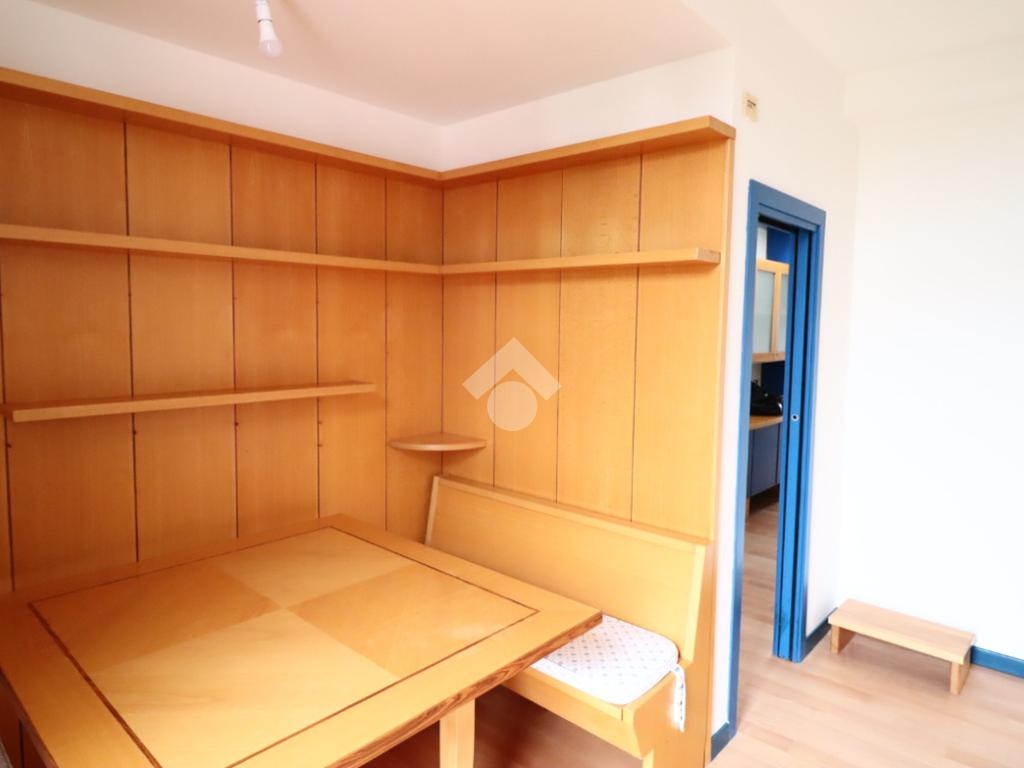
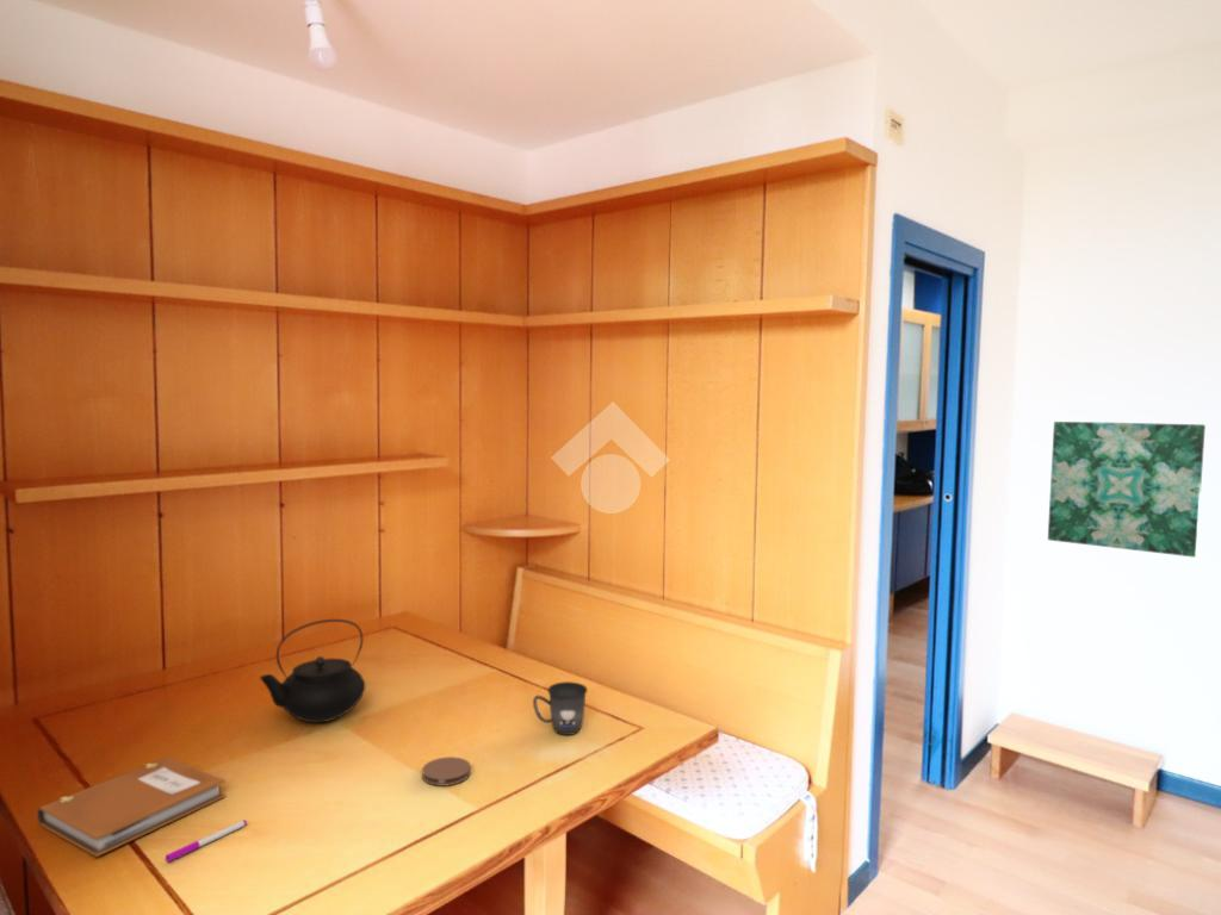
+ wall art (1122, 485)
+ teapot (314, 671)
+ pen (207, 839)
+ coaster (446, 771)
+ notebook (137, 799)
+ mug (559, 709)
